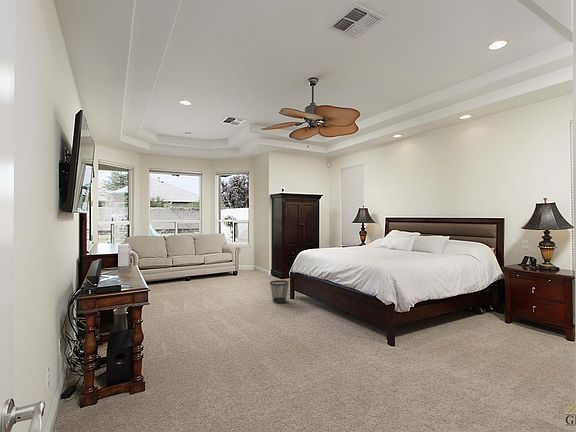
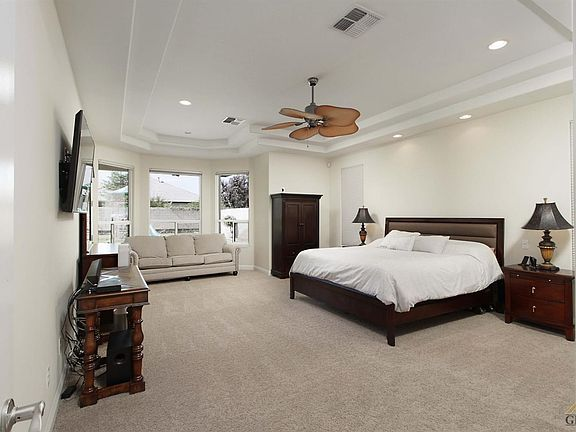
- wastebasket (279, 291)
